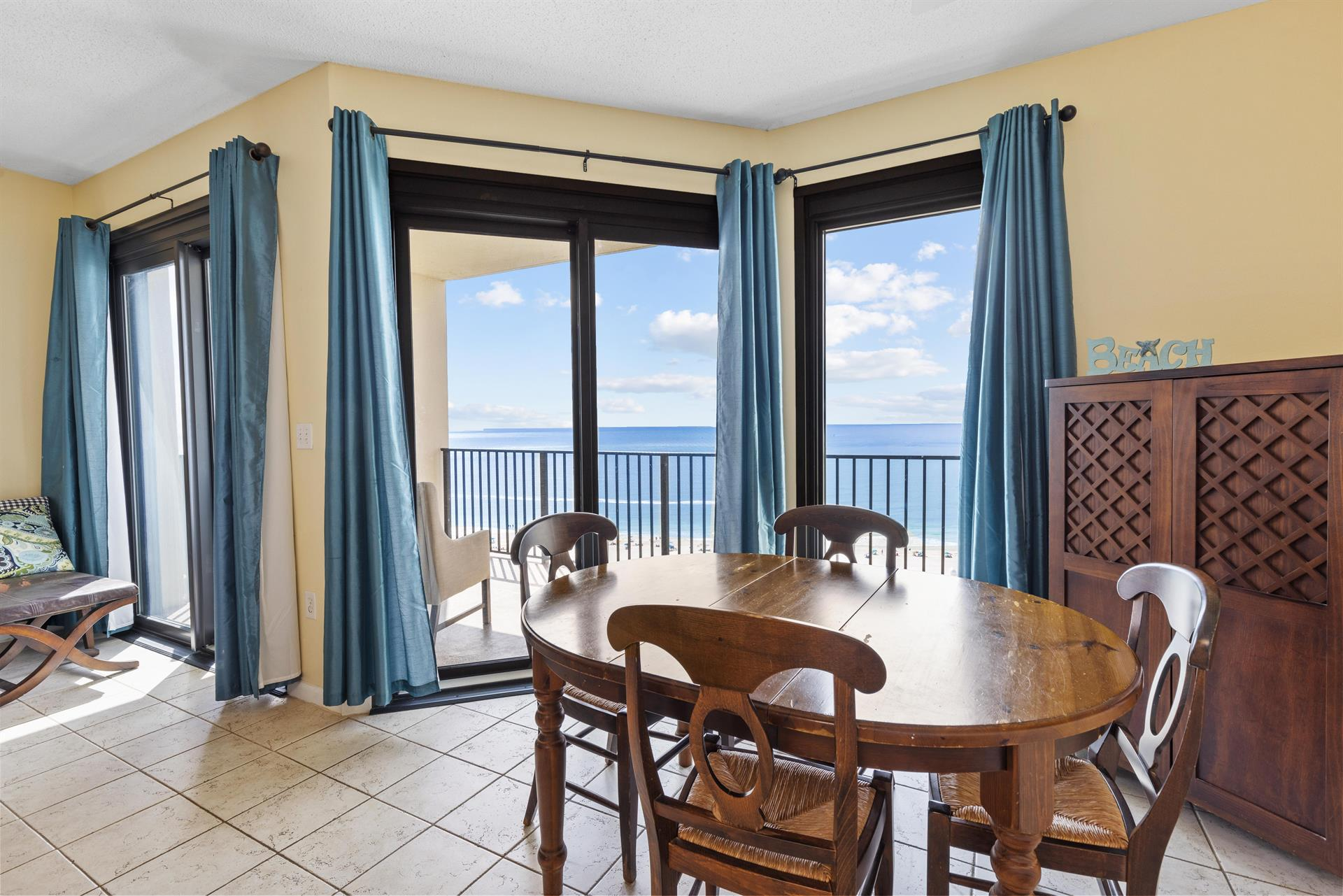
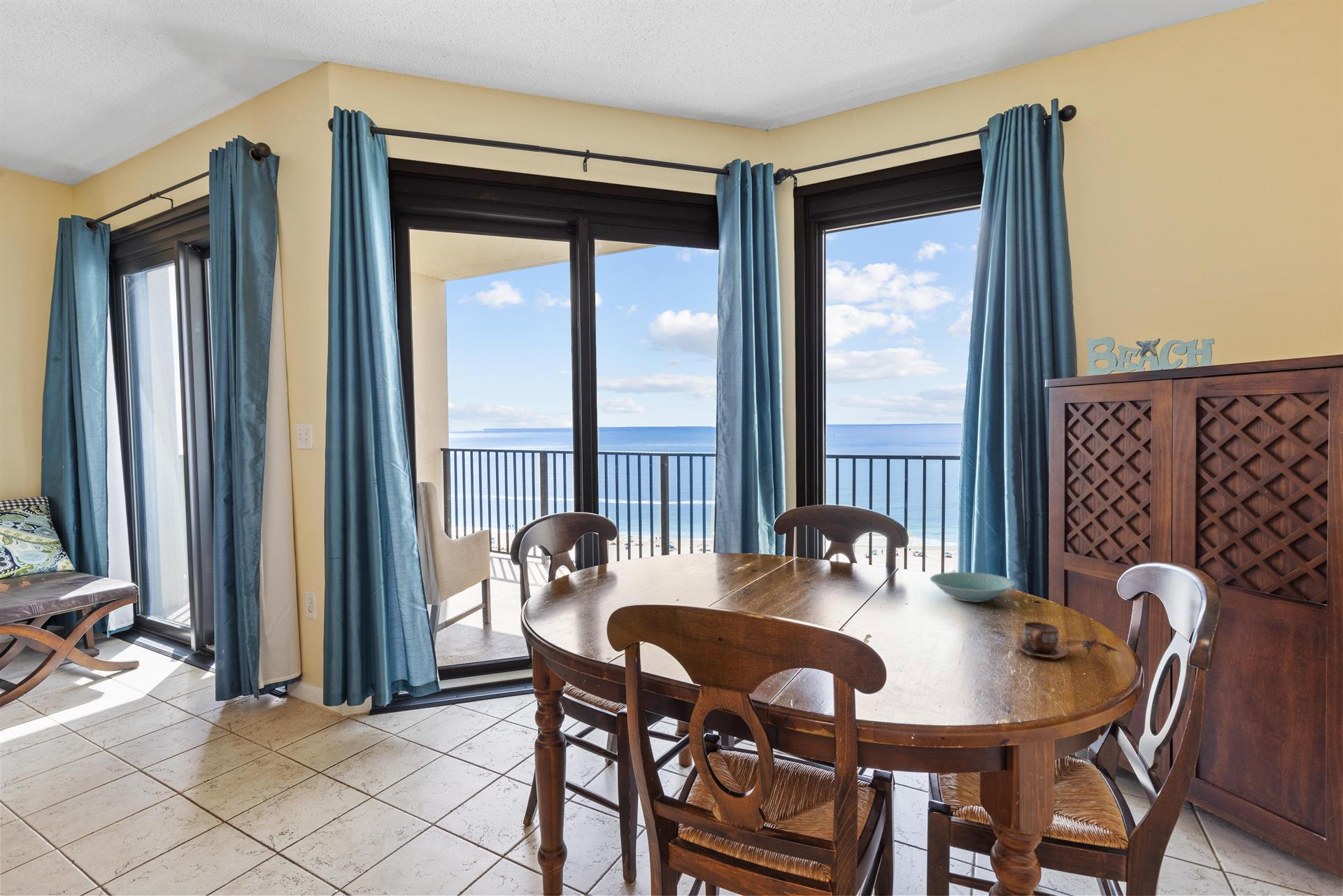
+ cup (1039, 639)
+ bowl (971, 588)
